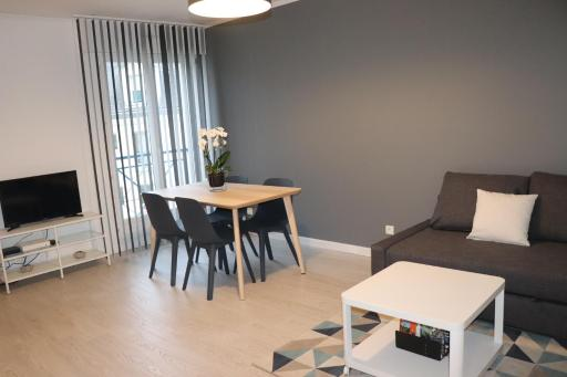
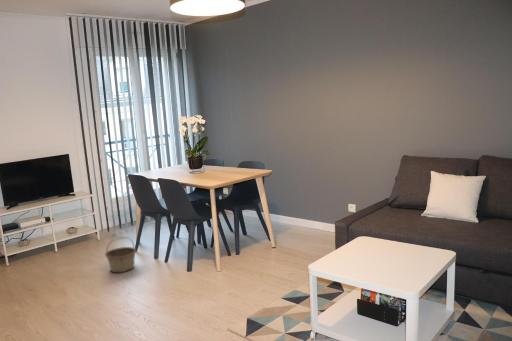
+ basket (120, 253)
